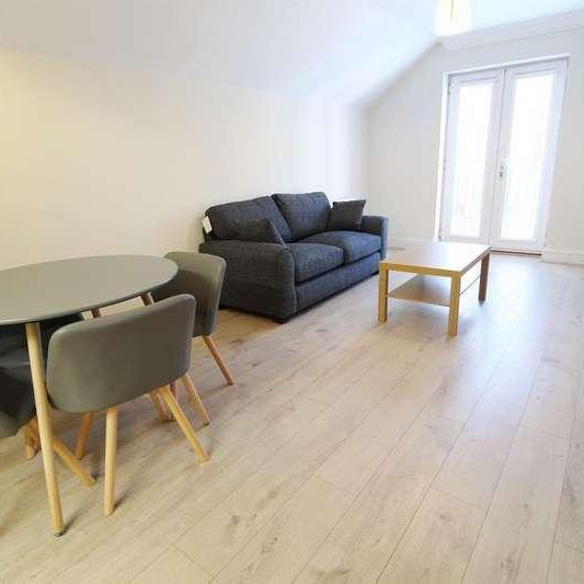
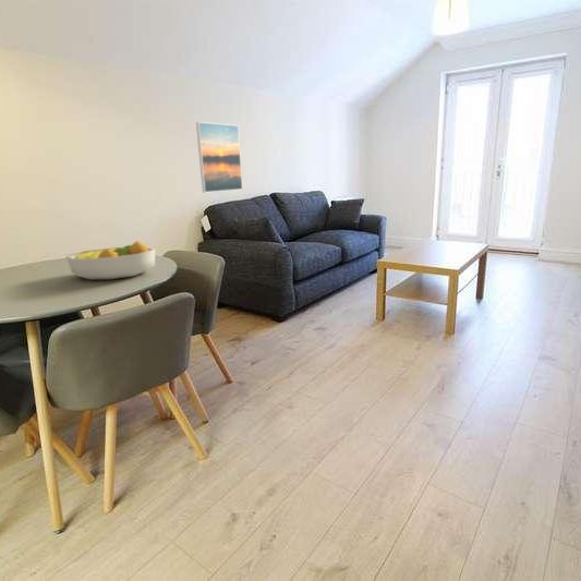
+ fruit bowl (112, 258)
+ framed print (220, 158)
